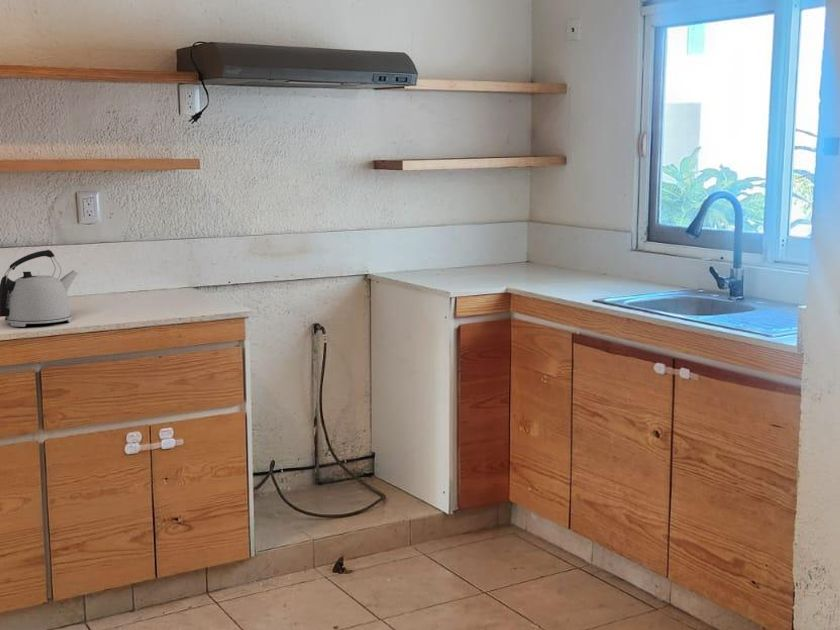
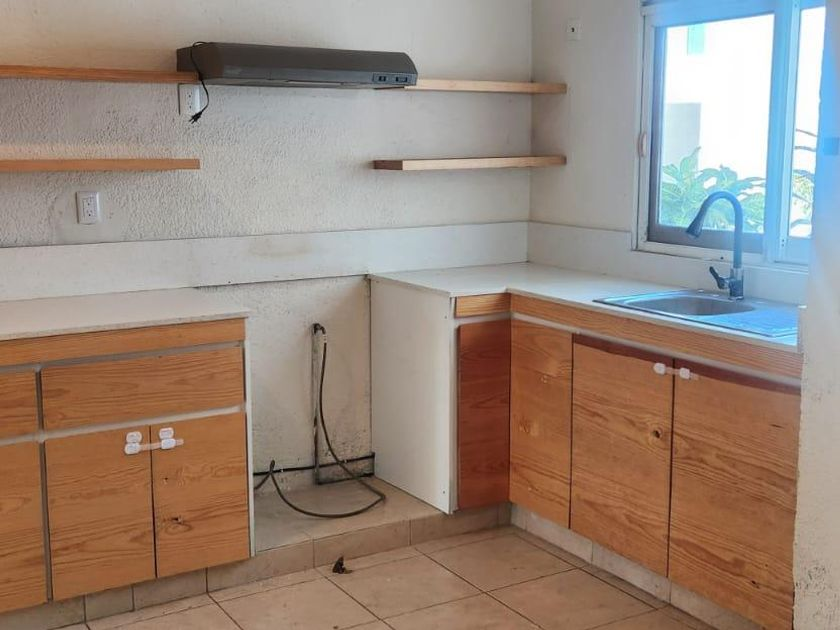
- kettle (38, 286)
